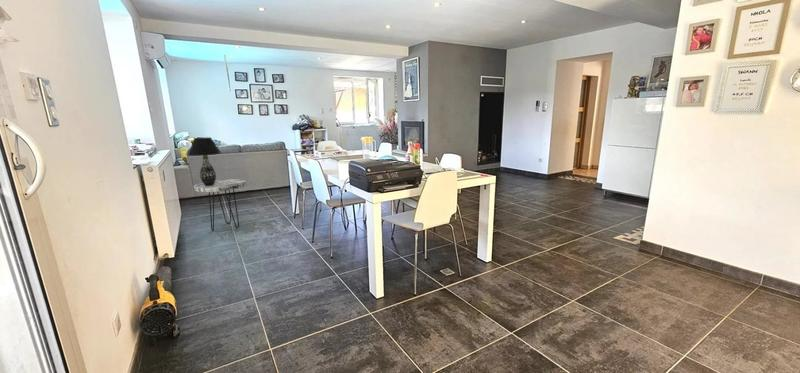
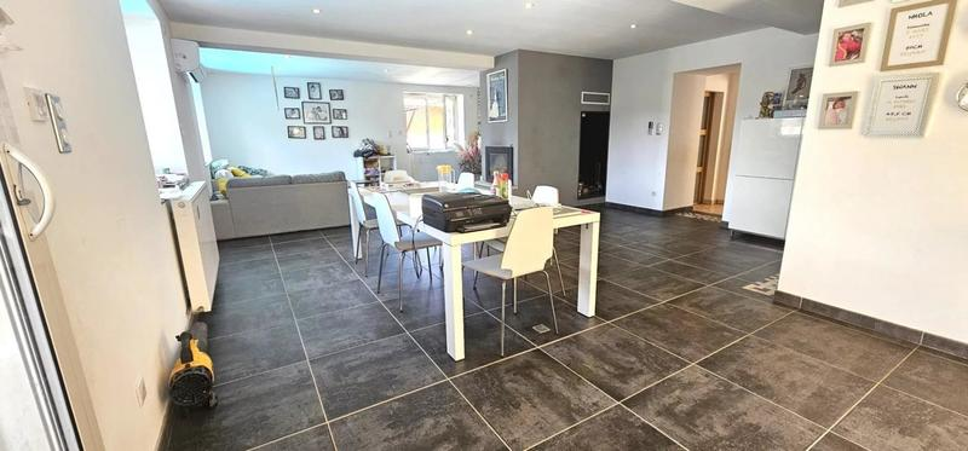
- table lamp (206, 161)
- side table (222, 207)
